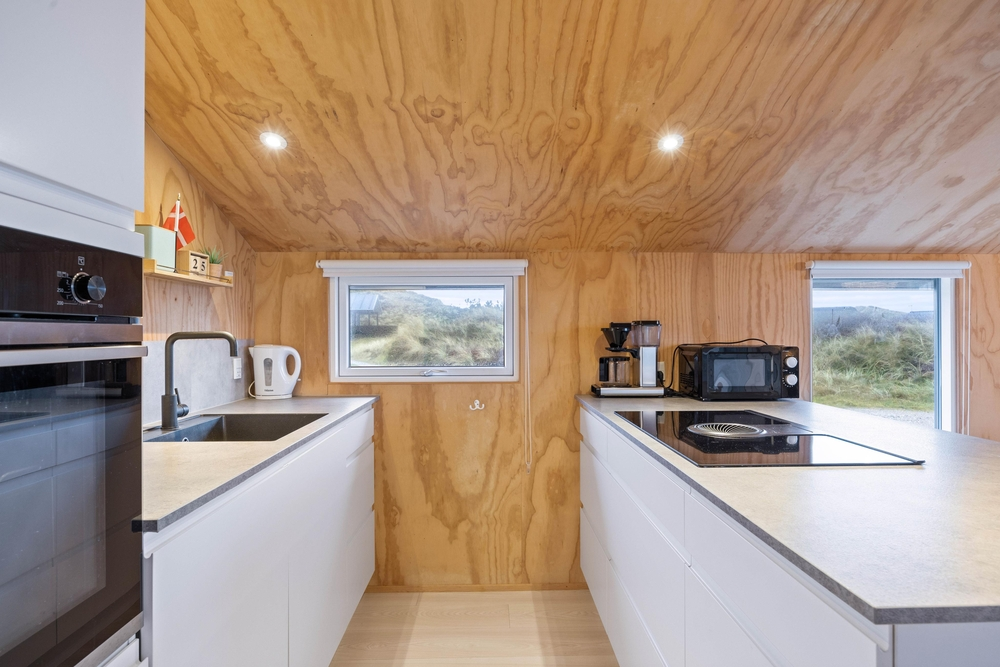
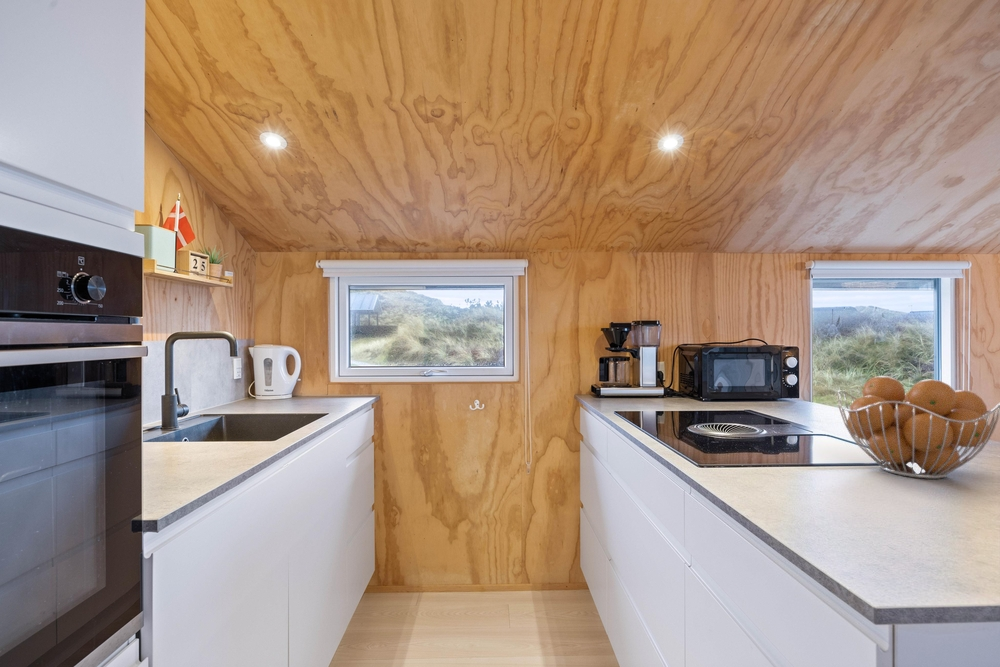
+ fruit basket (912, 424)
